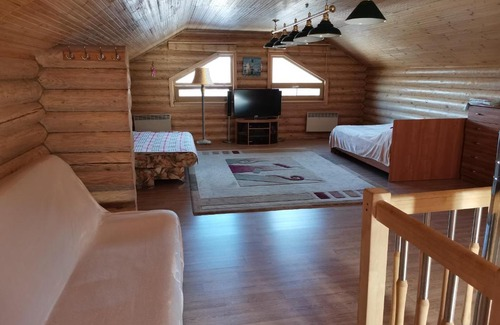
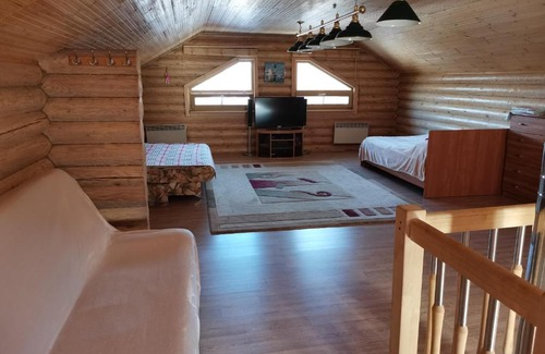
- lamp (203, 106)
